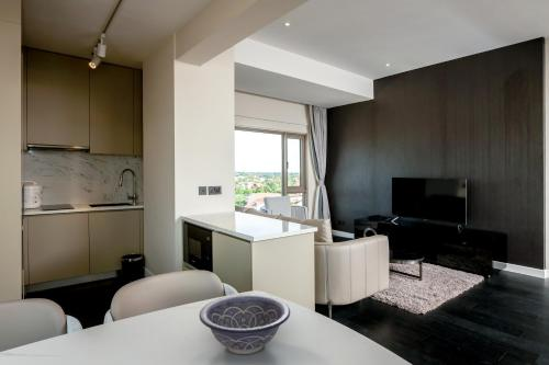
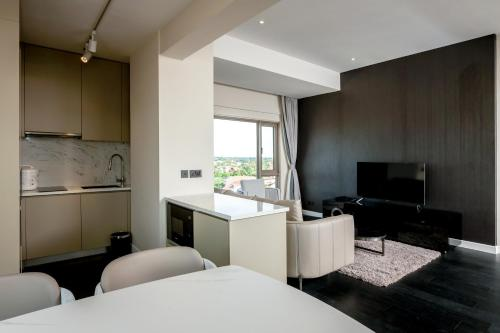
- decorative bowl (245, 327)
